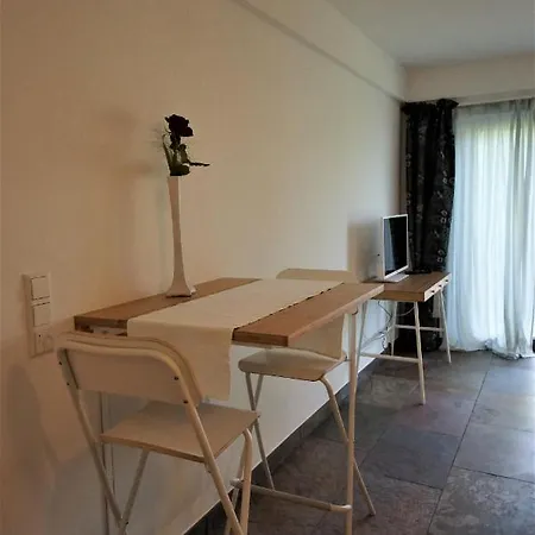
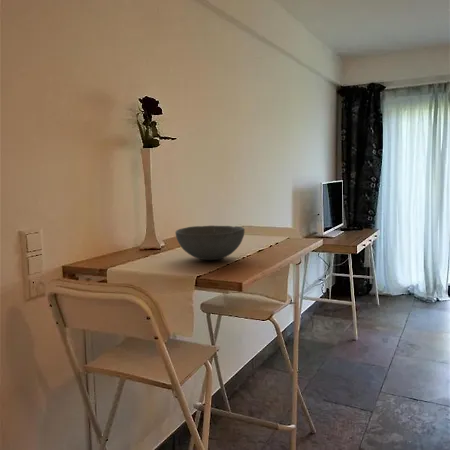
+ bowl (209, 243)
